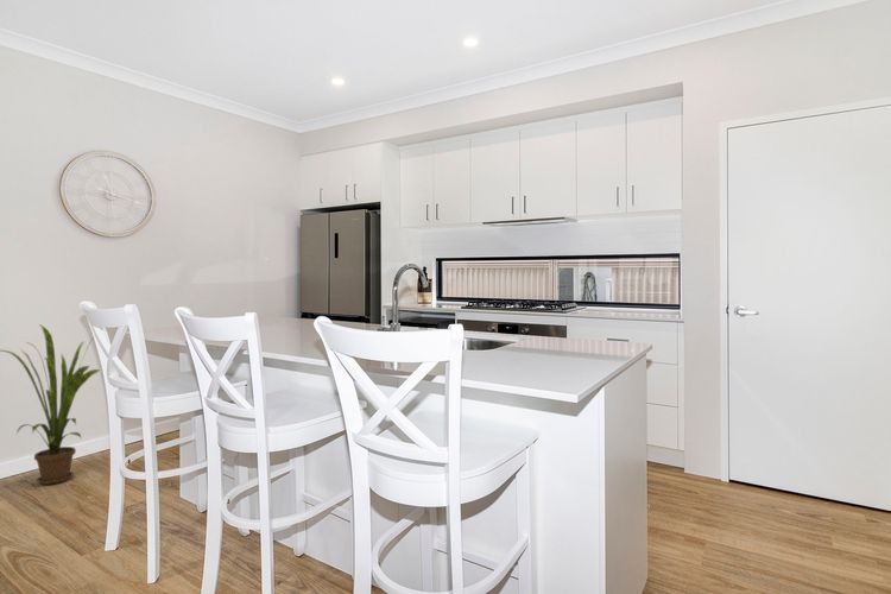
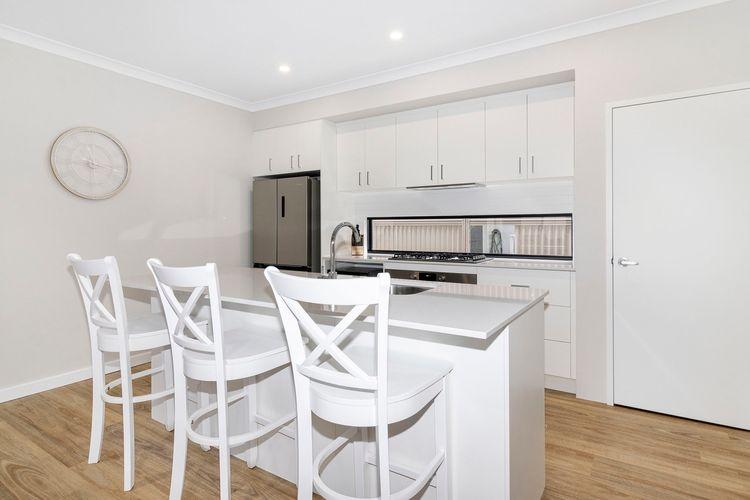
- house plant (49, 402)
